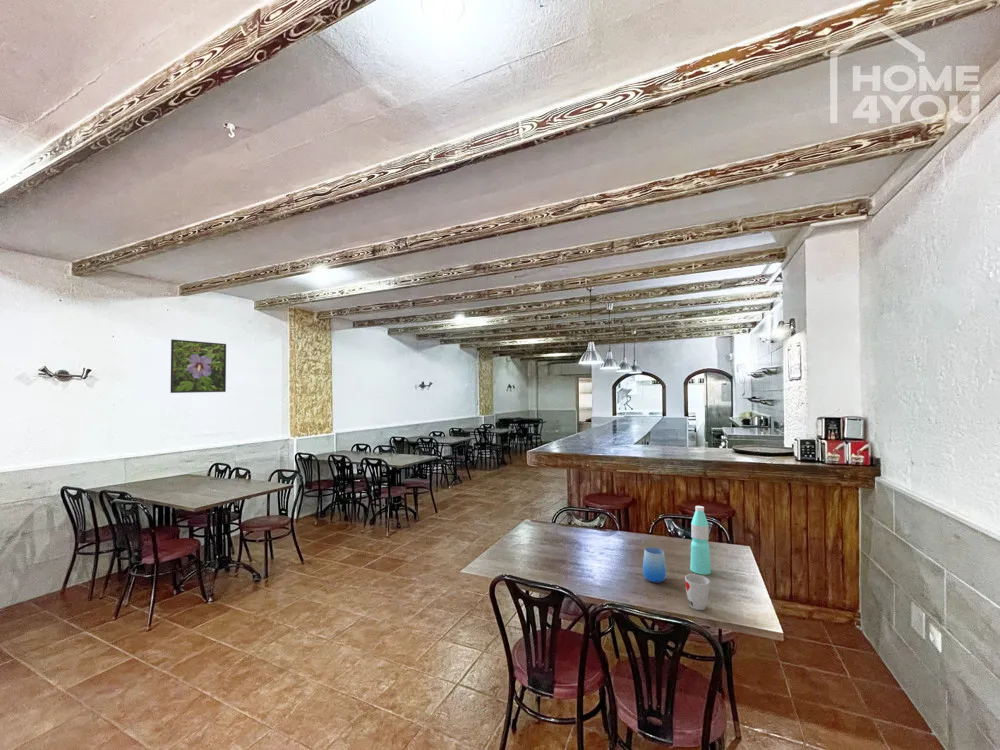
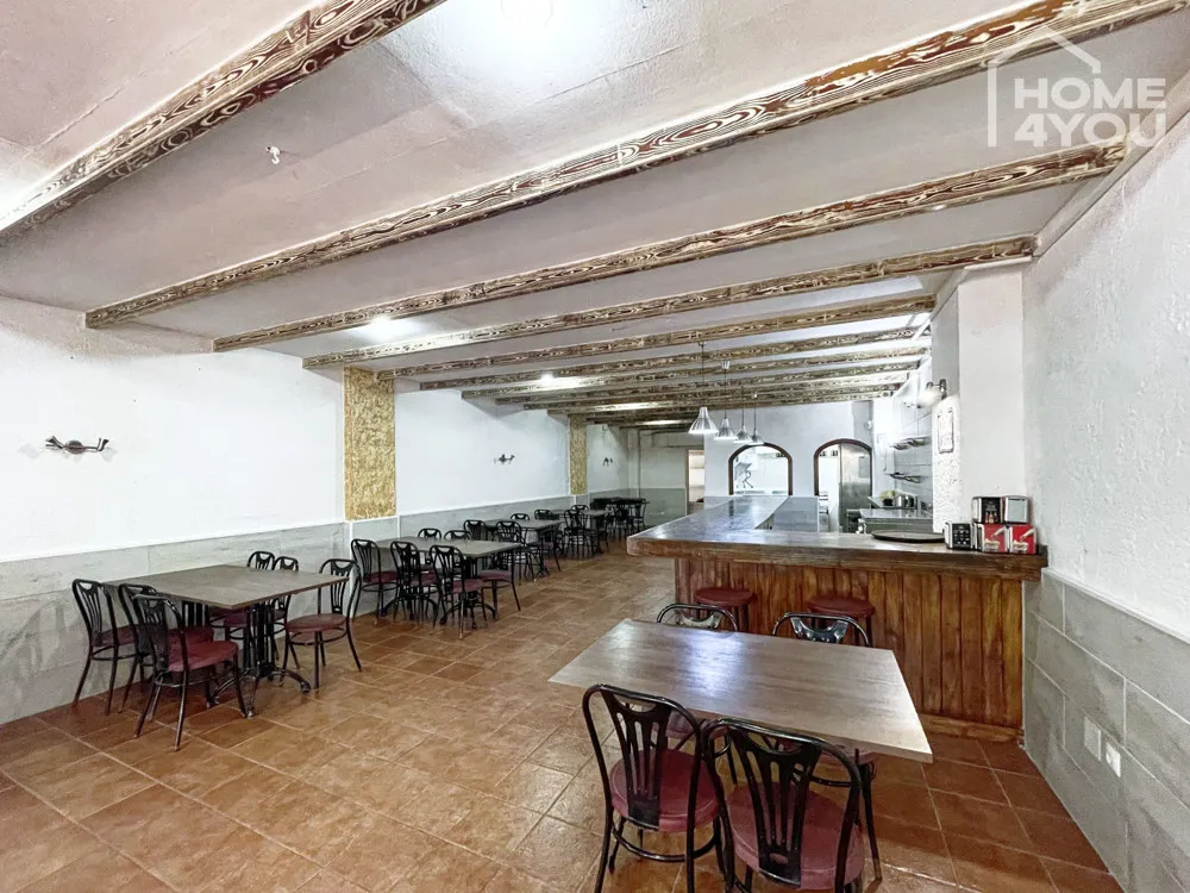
- water bottle (700, 538)
- cup (697, 592)
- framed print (199, 367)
- cup (654, 564)
